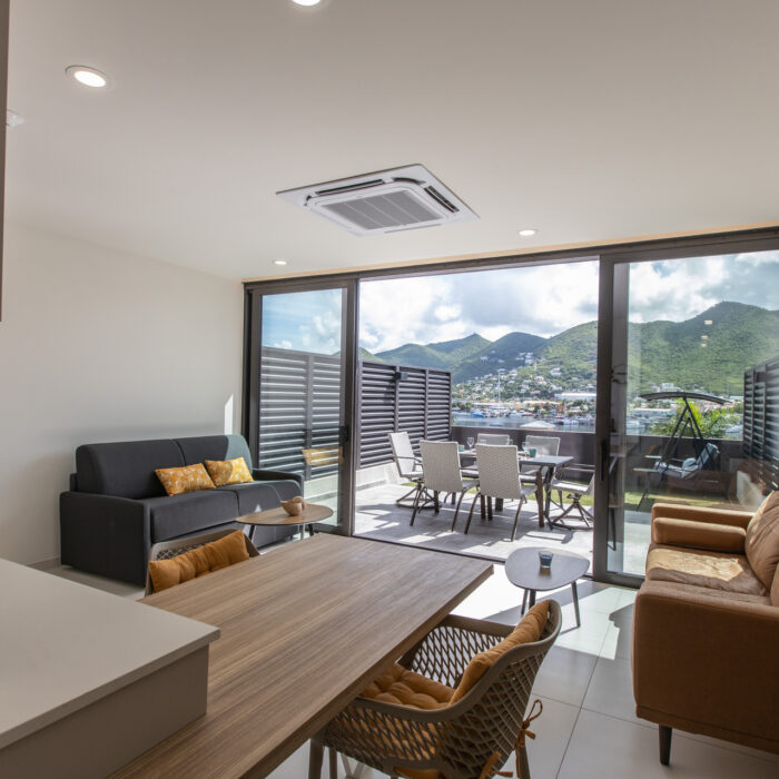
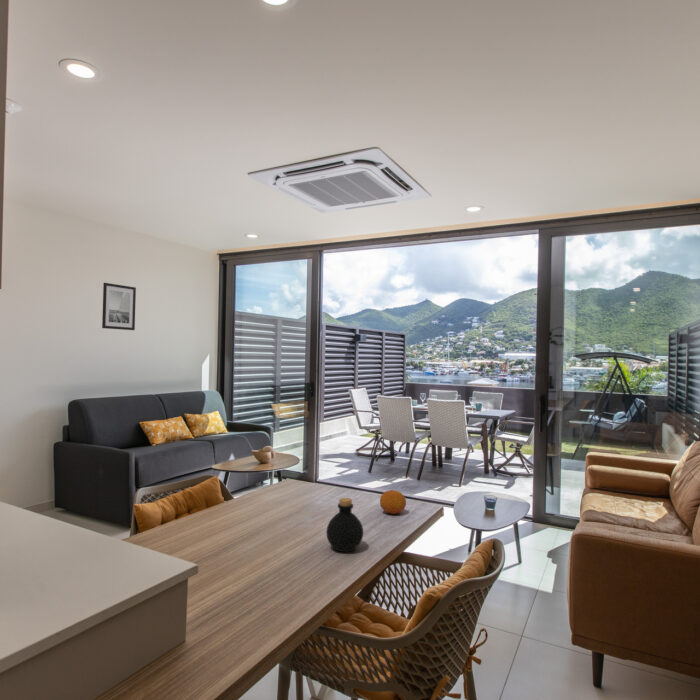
+ bottle (345, 524)
+ fruit (392, 501)
+ wall art (119, 307)
